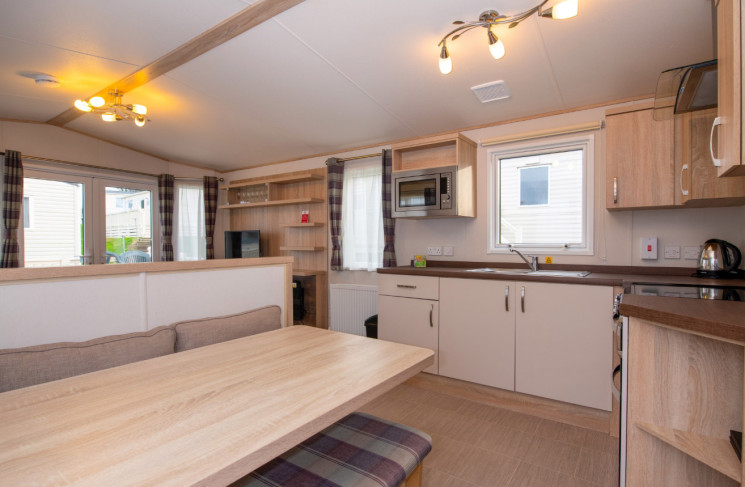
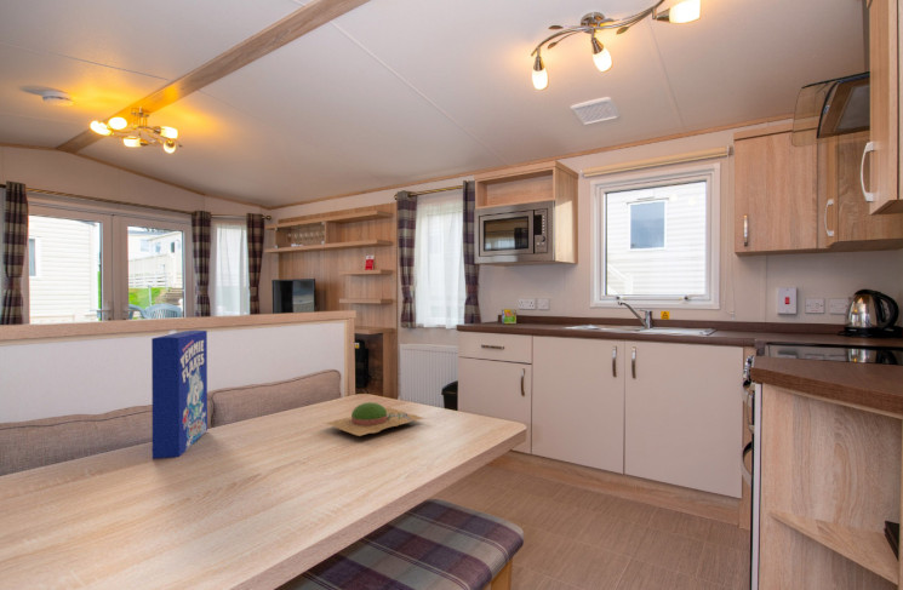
+ plant (373, 414)
+ cereal box (182, 388)
